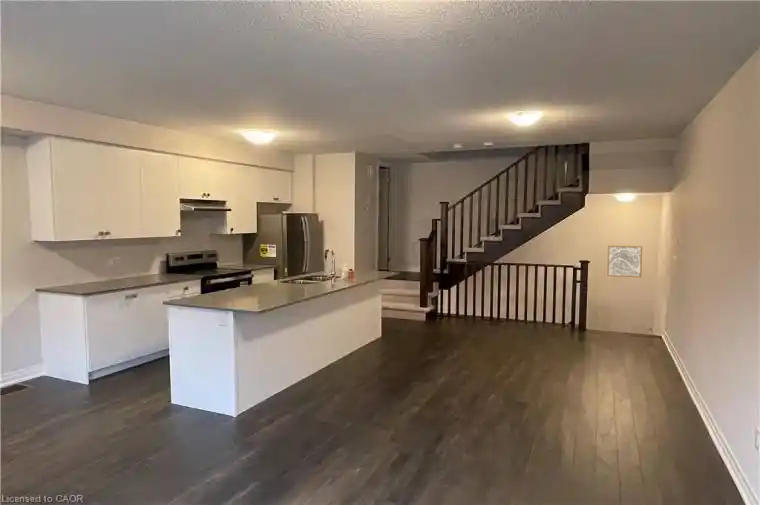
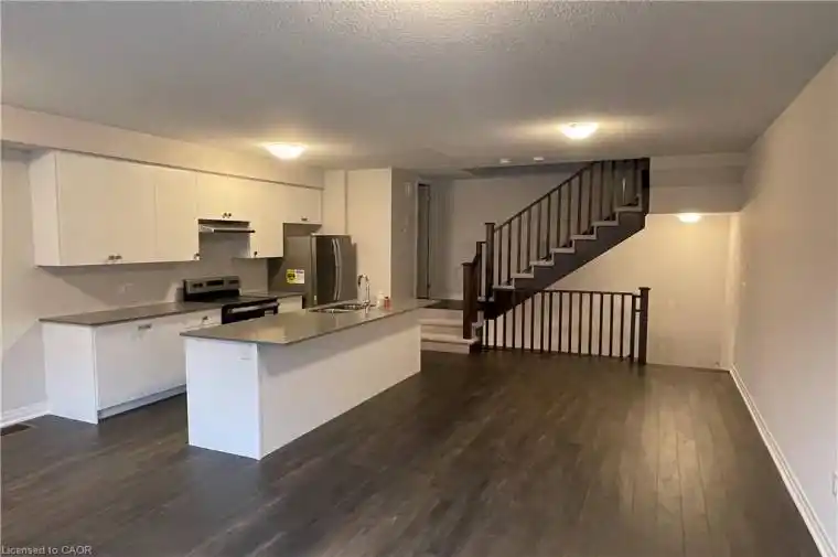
- wall art (624, 261)
